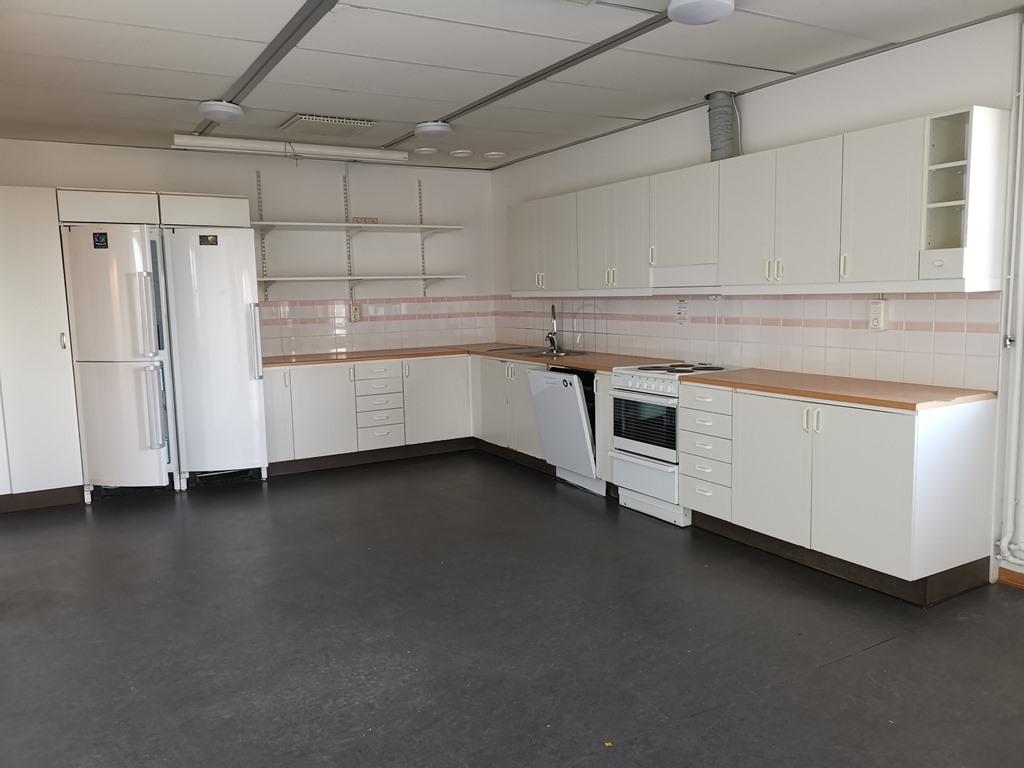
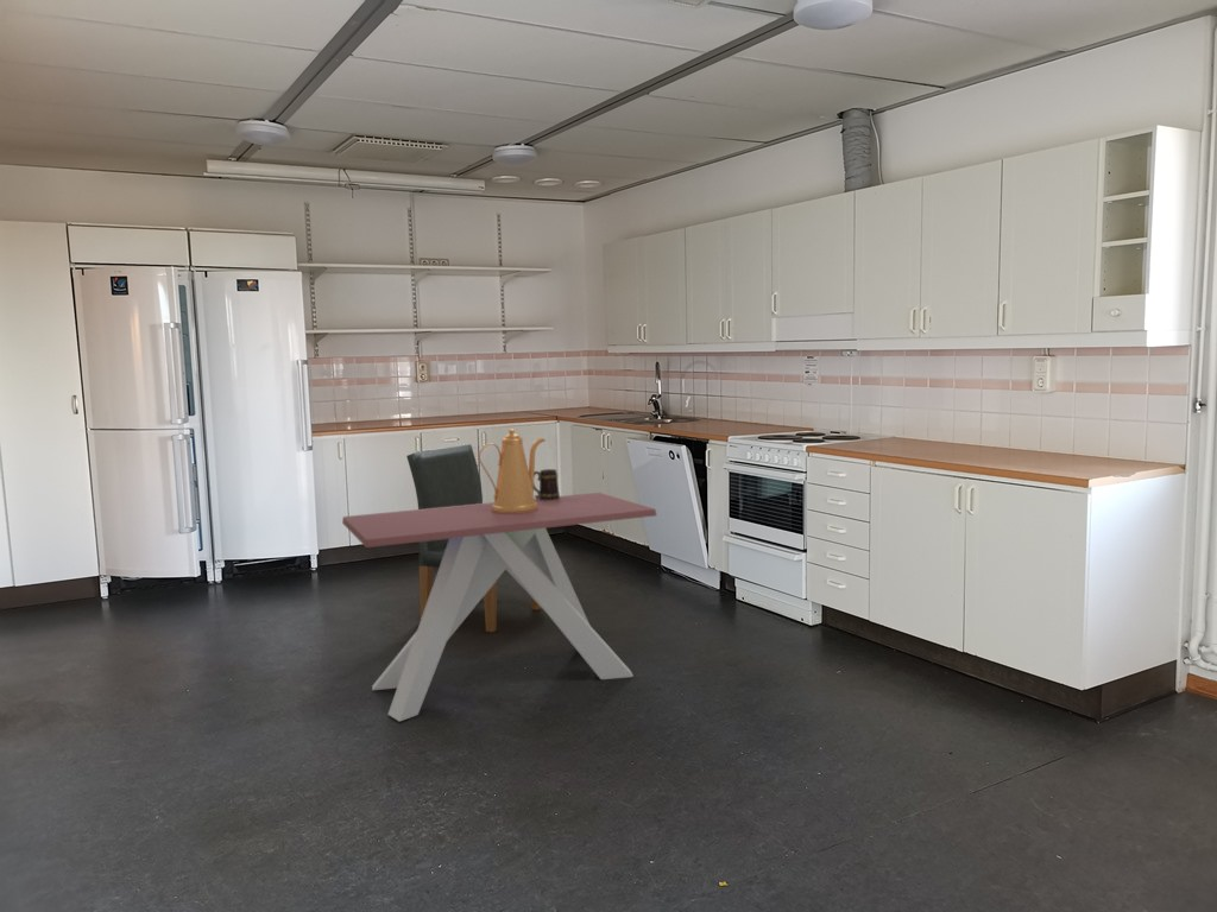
+ coffee pot (512, 469)
+ mug (544, 483)
+ dining chair (484, 546)
+ dining table (491, 585)
